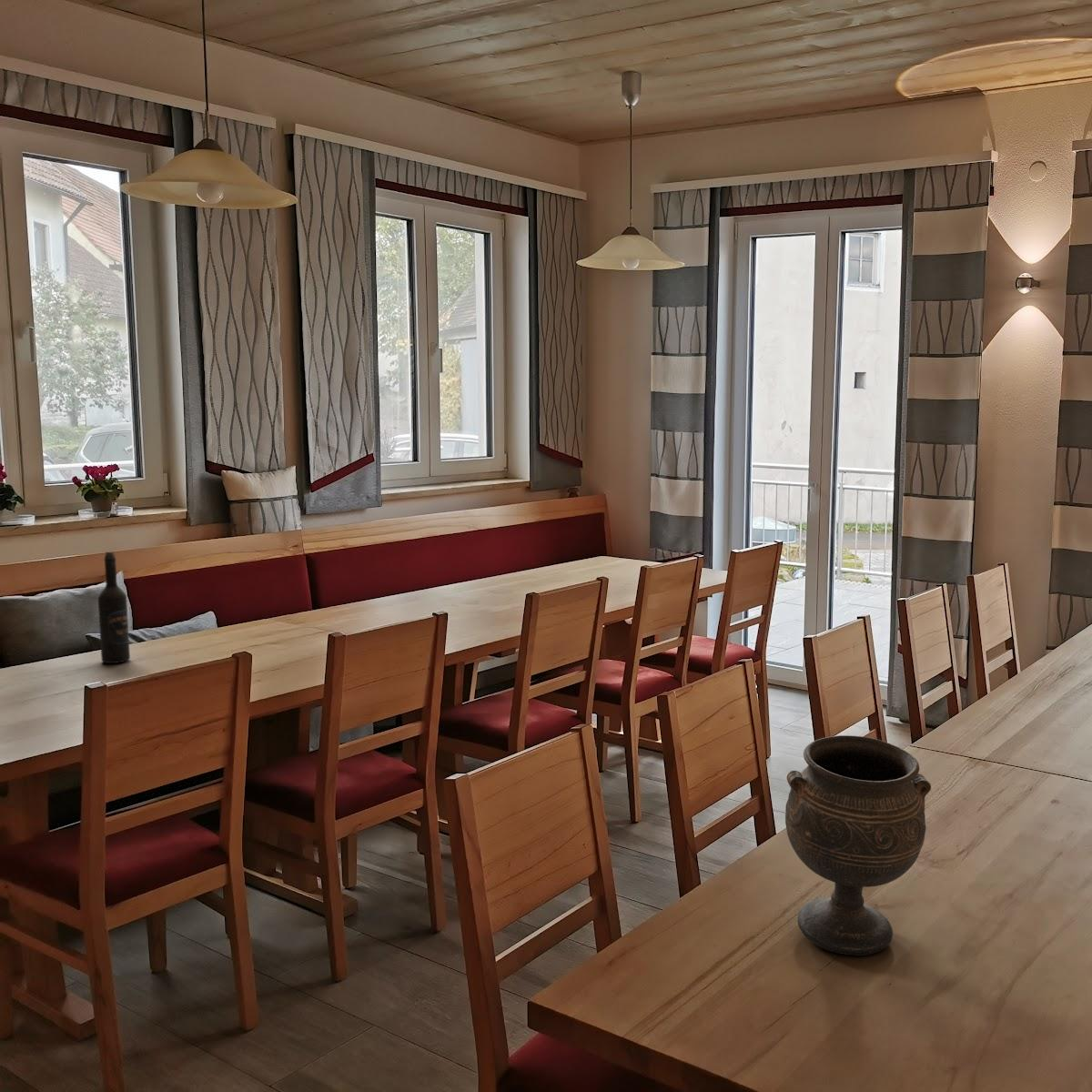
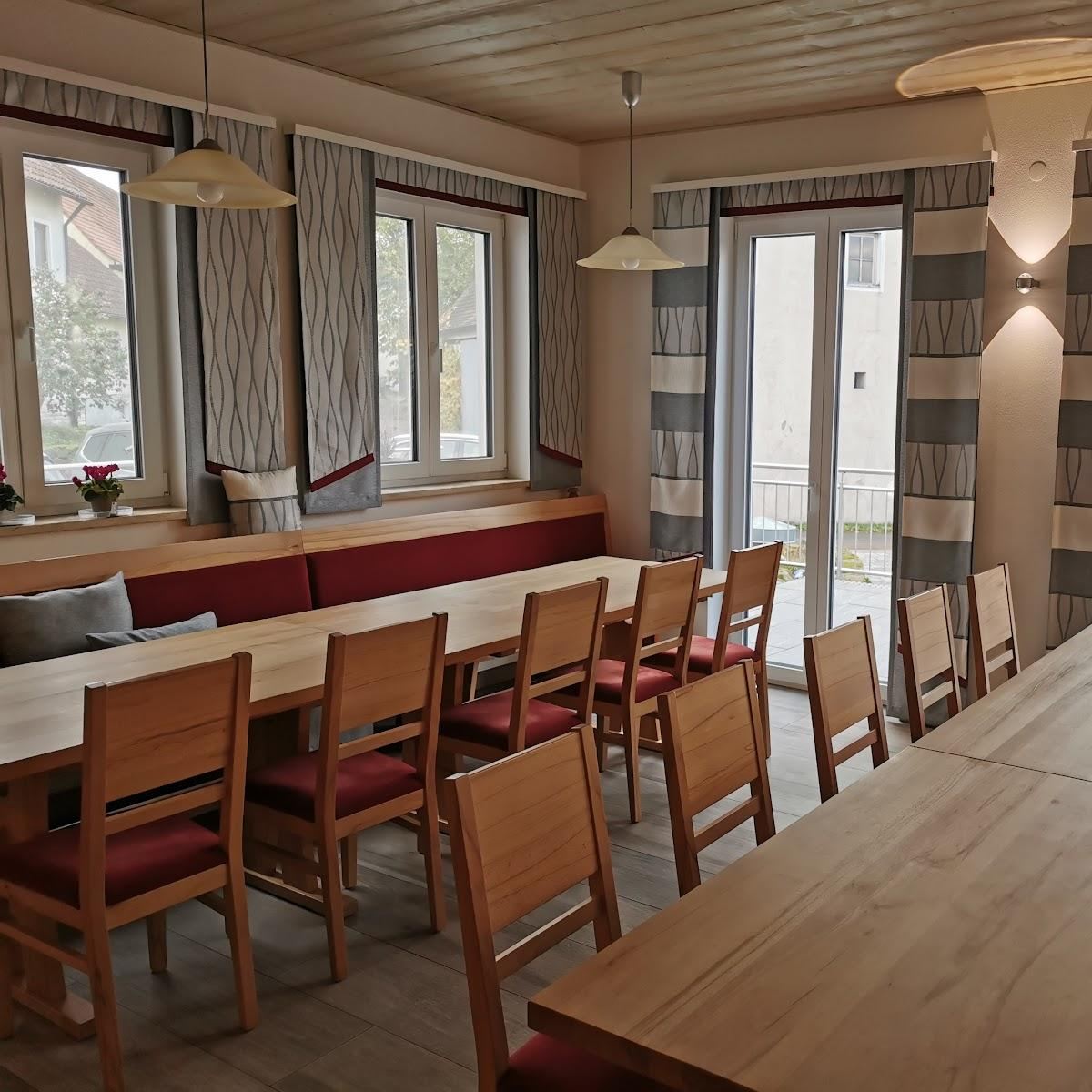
- goblet (854, 845)
- wine bottle (112, 606)
